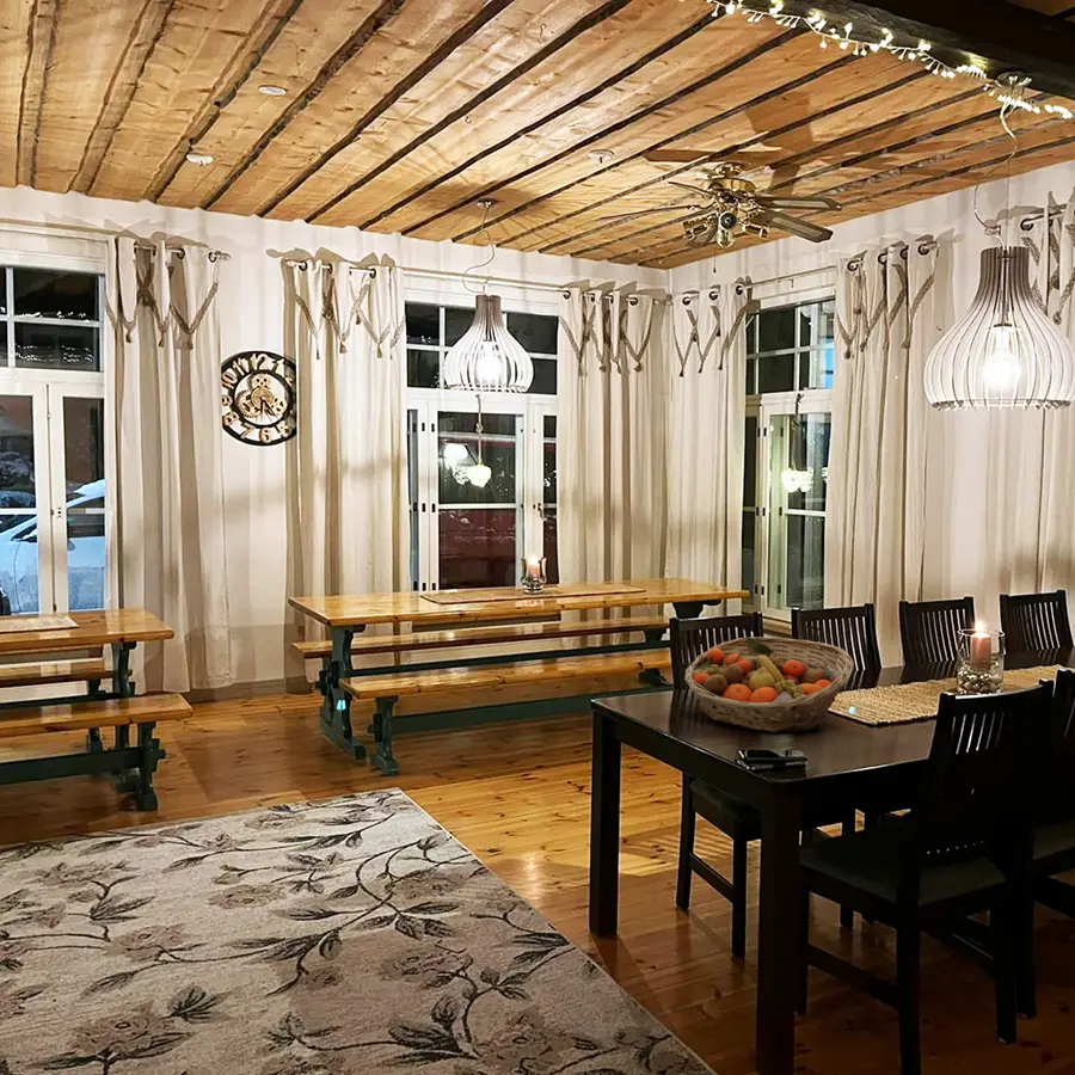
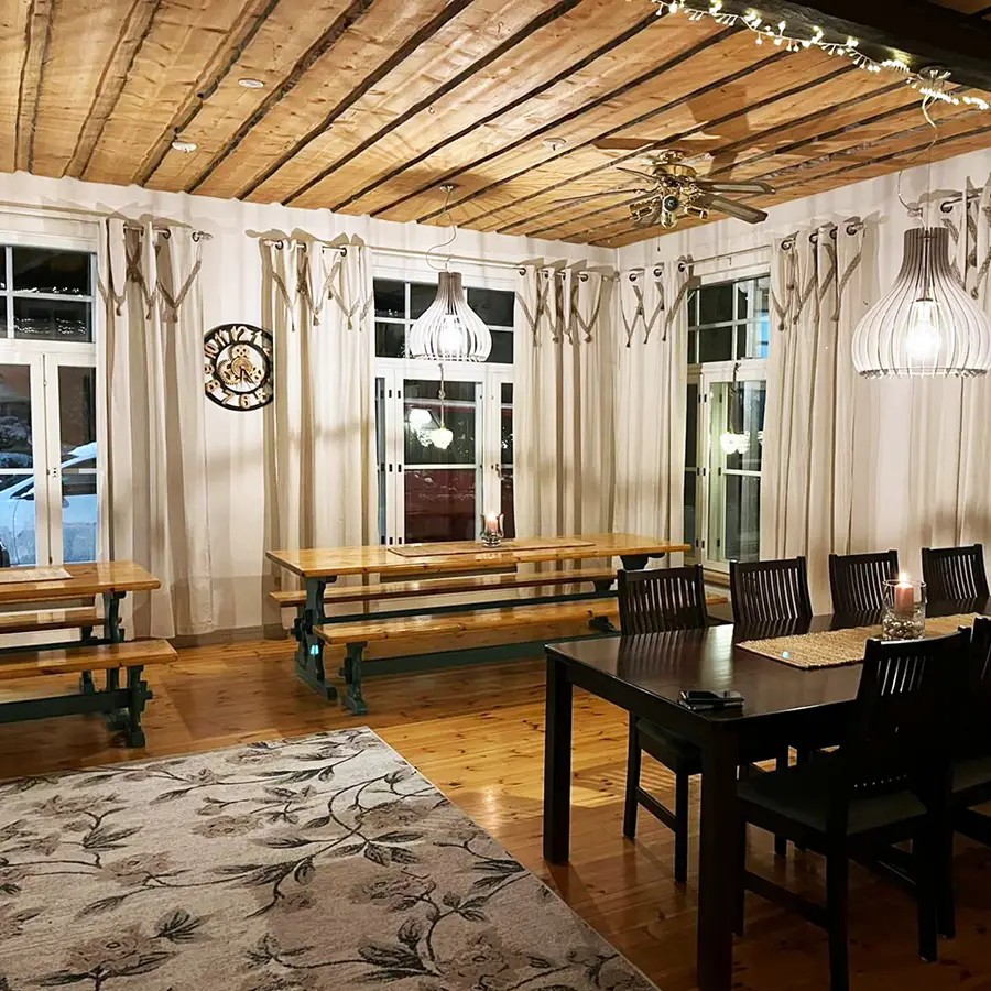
- fruit basket (766, 682)
